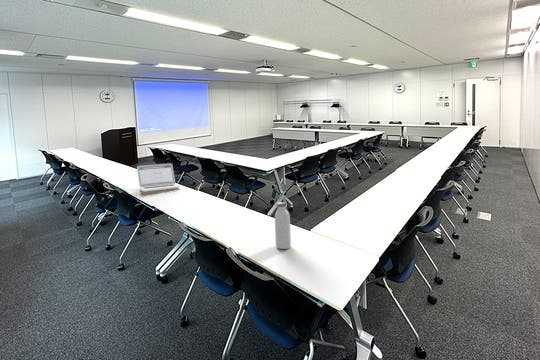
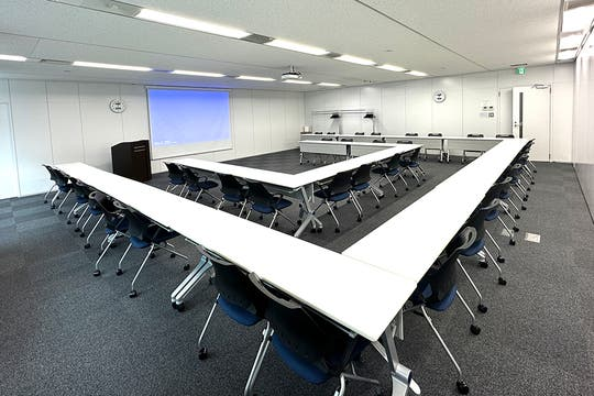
- laptop (158, 176)
- water bottle (282, 224)
